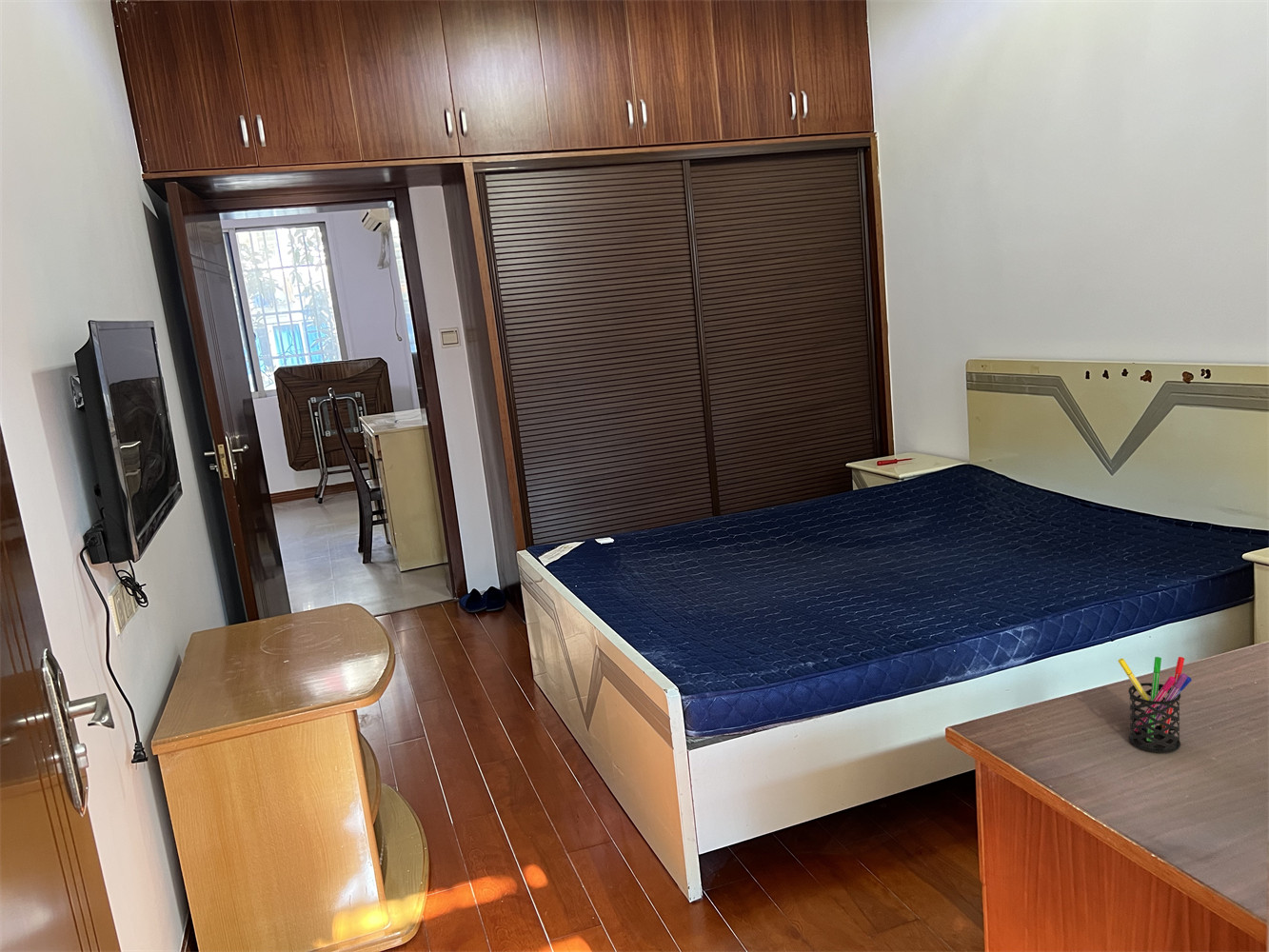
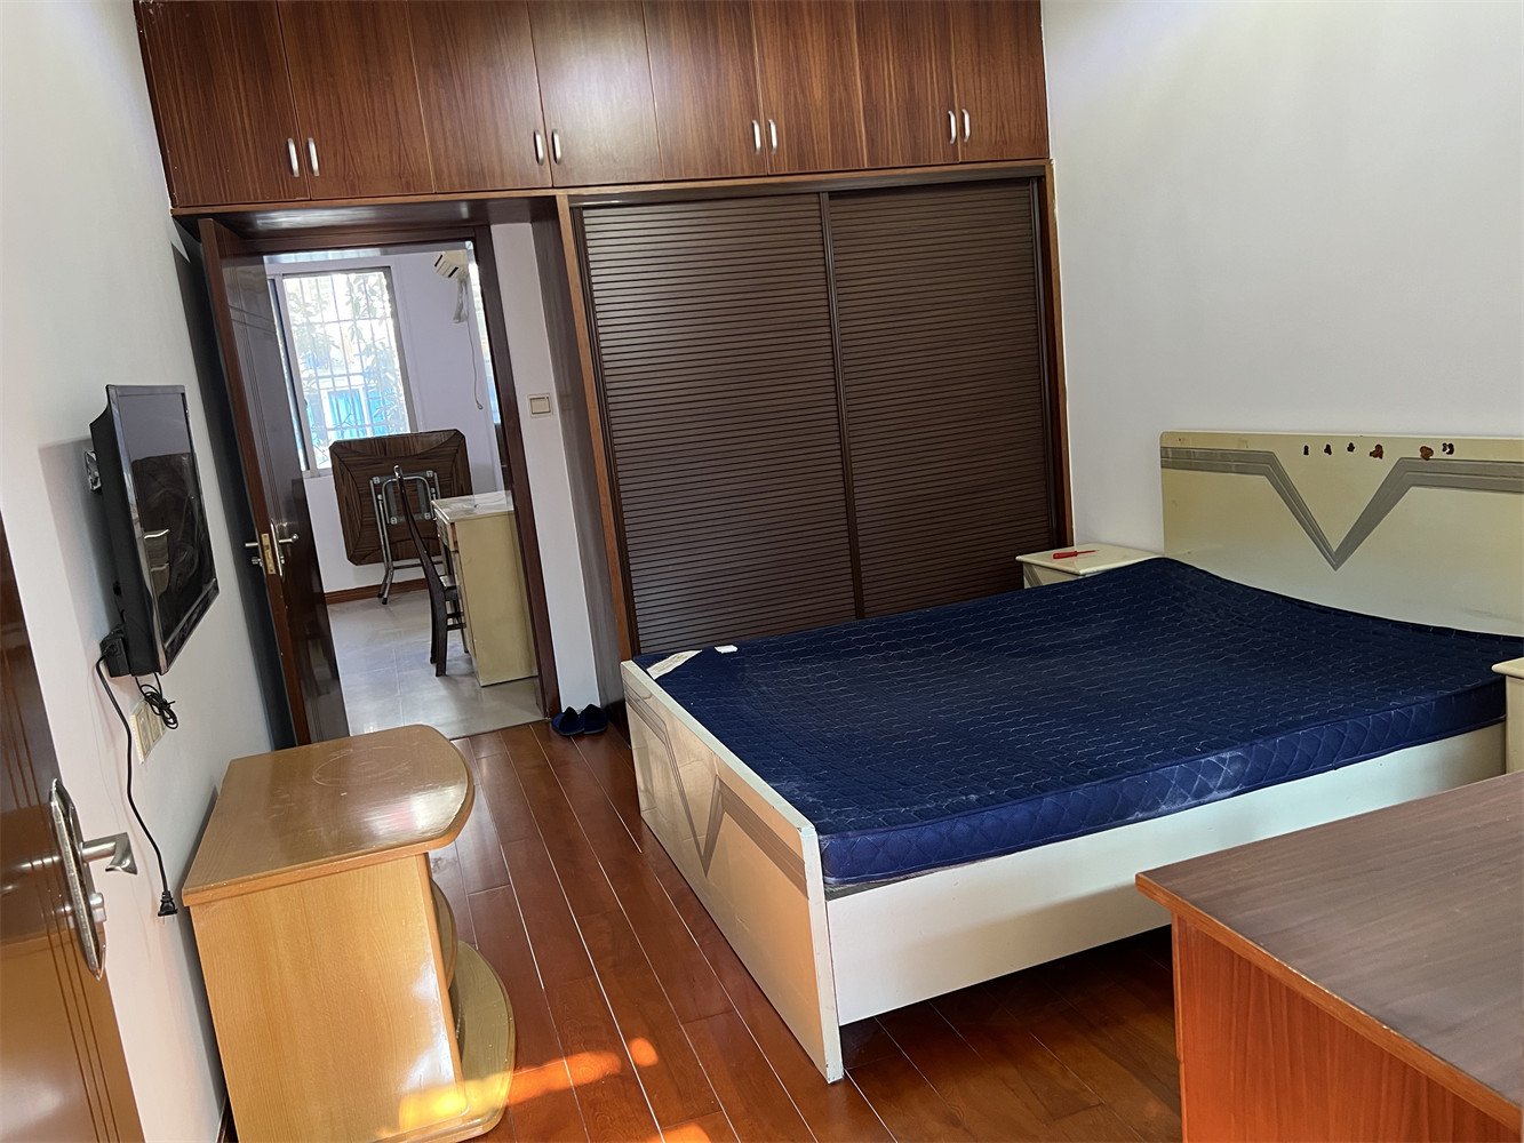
- pen holder (1158, 697)
